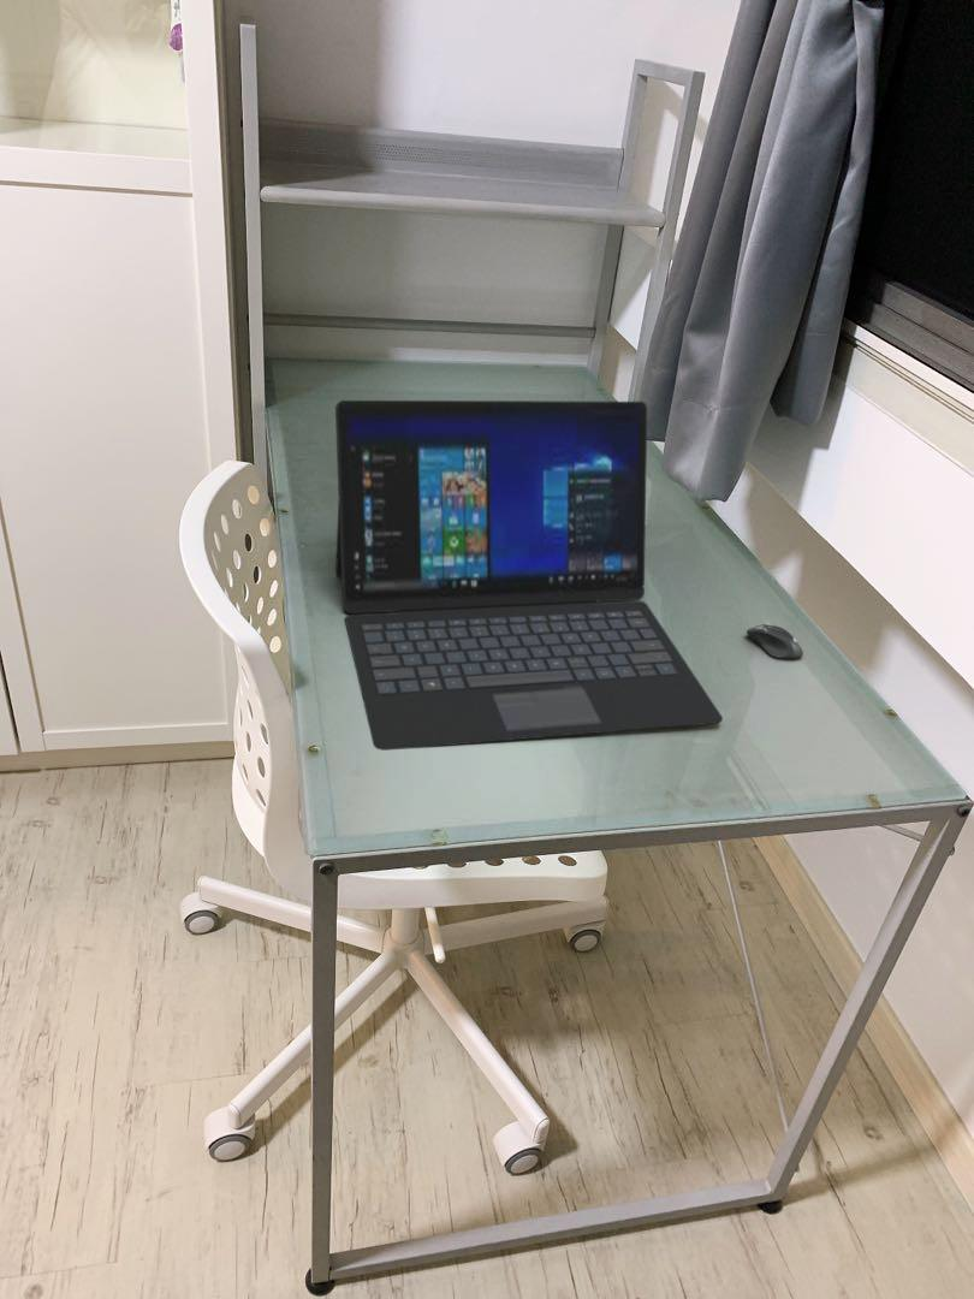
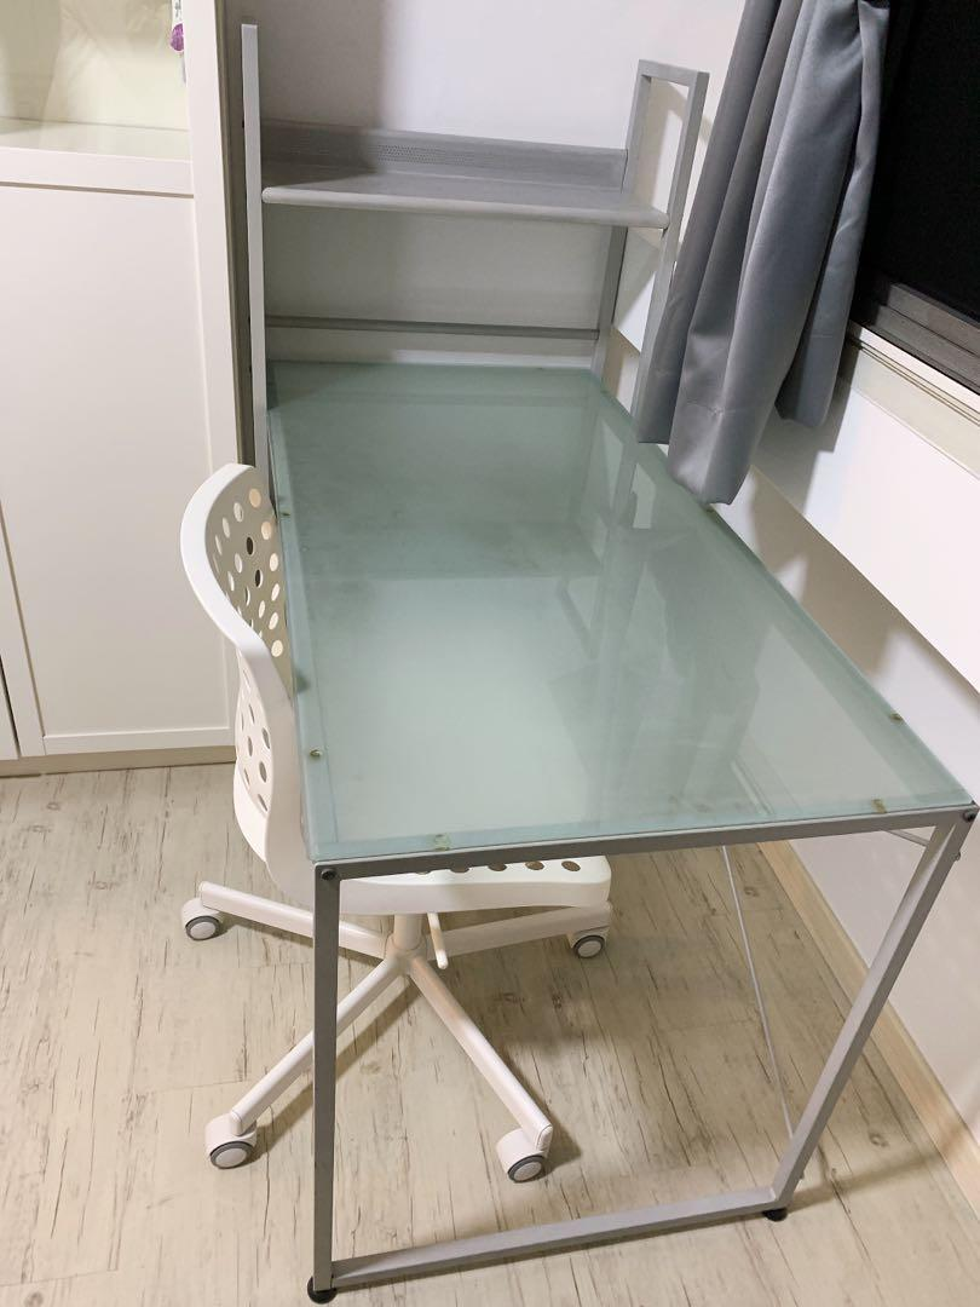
- laptop (524, 556)
- computer mouse (776, 637)
